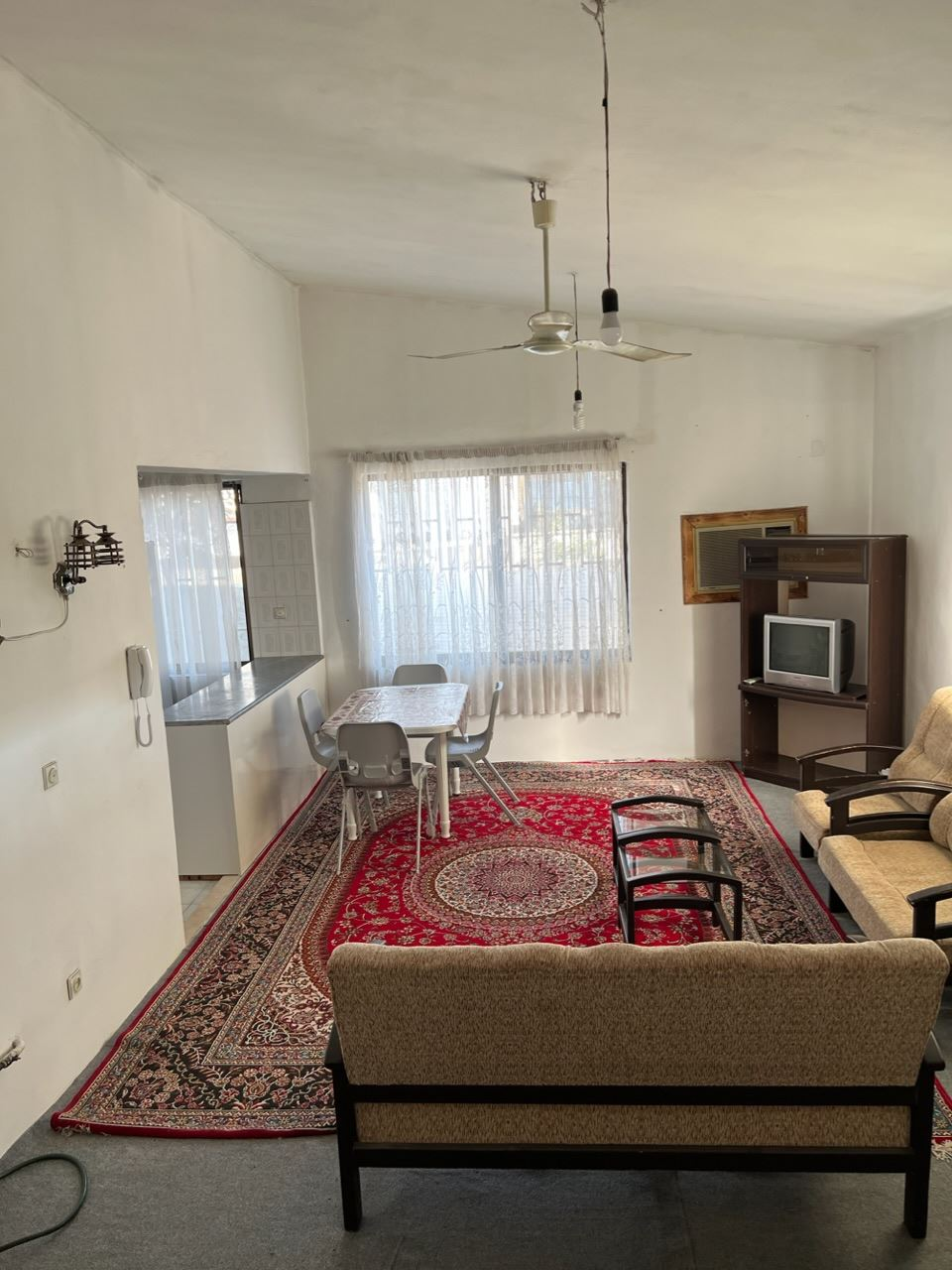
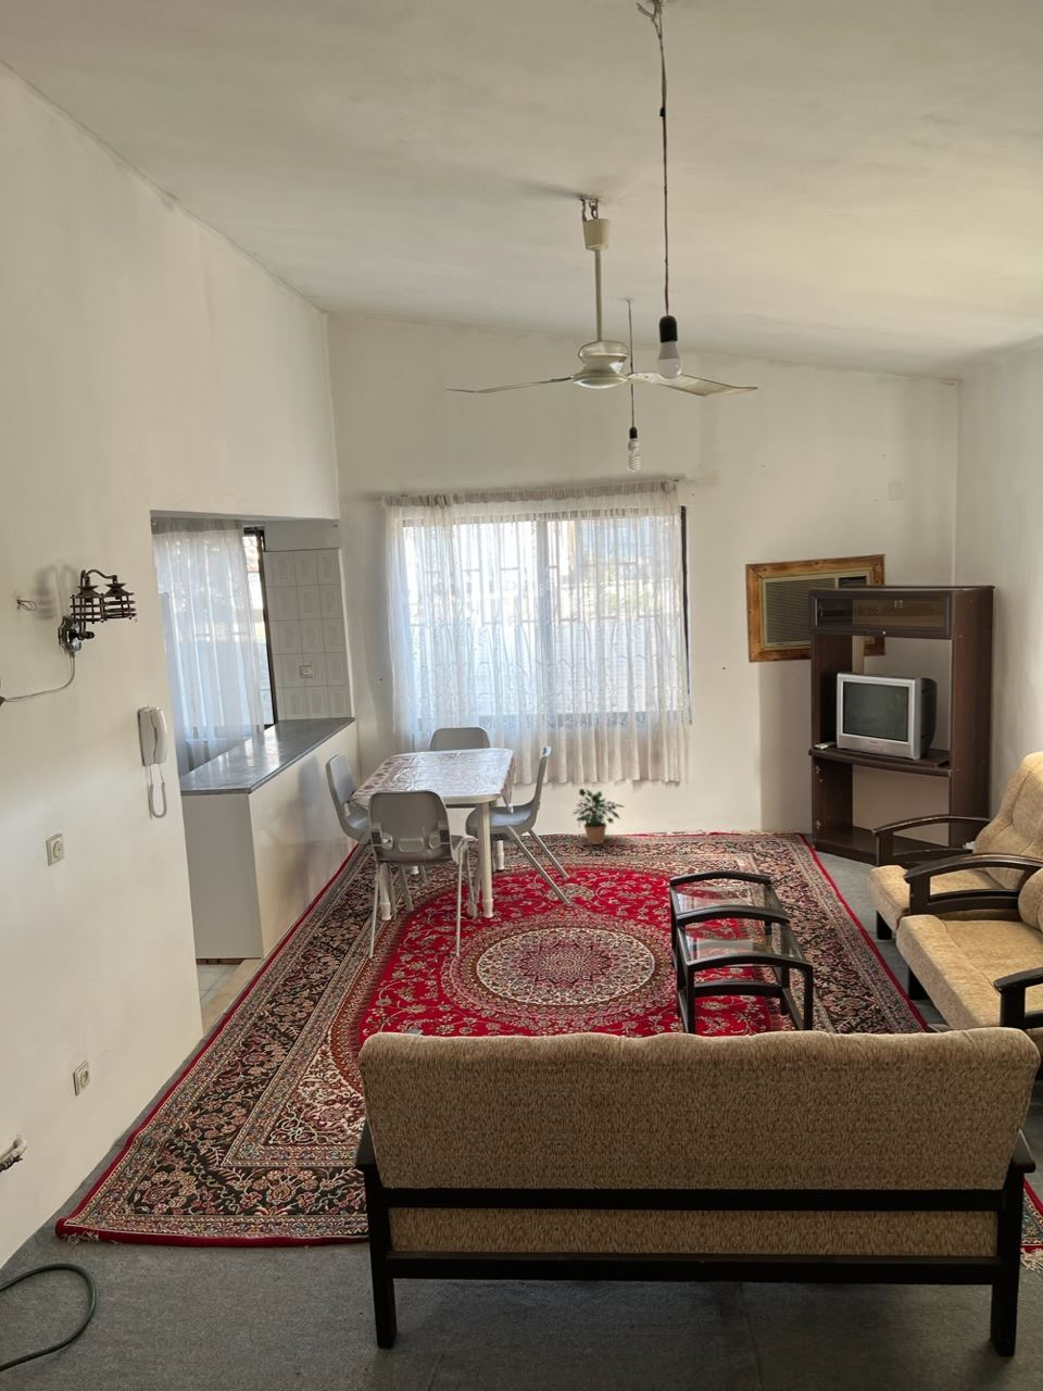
+ potted plant (598, 814)
